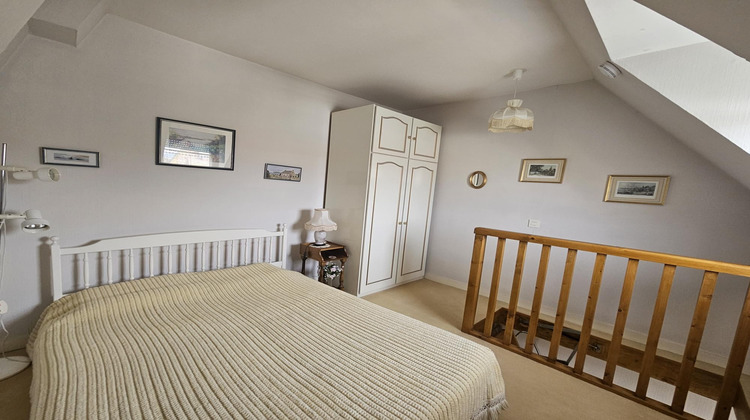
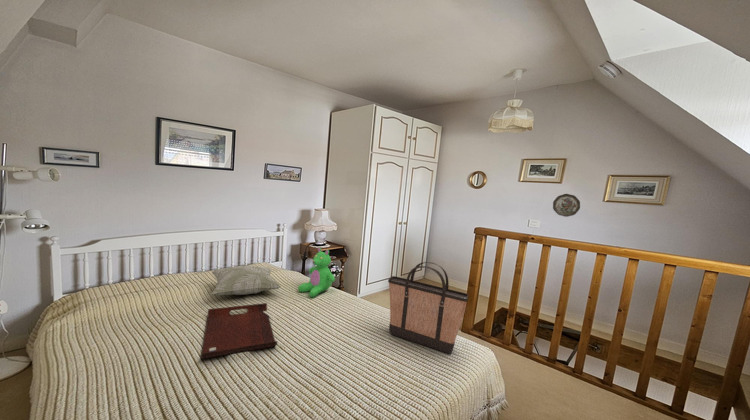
+ teddy bear (317, 270)
+ serving tray (239, 327)
+ decorative plate (566, 205)
+ shopping bag (424, 303)
+ decorative pillow (245, 279)
